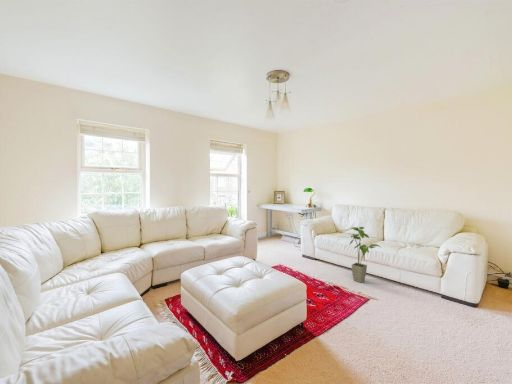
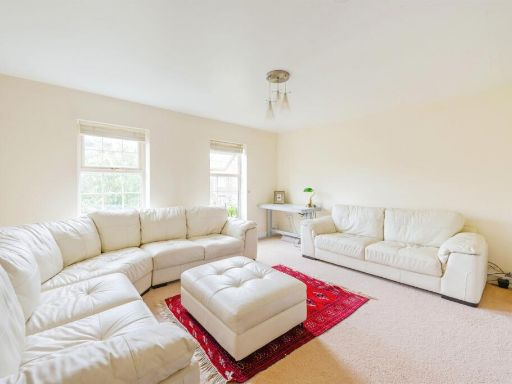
- house plant (363, 254)
